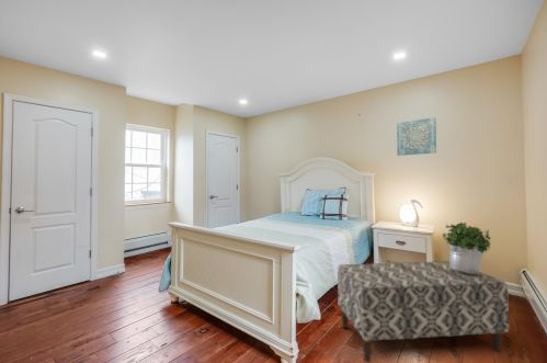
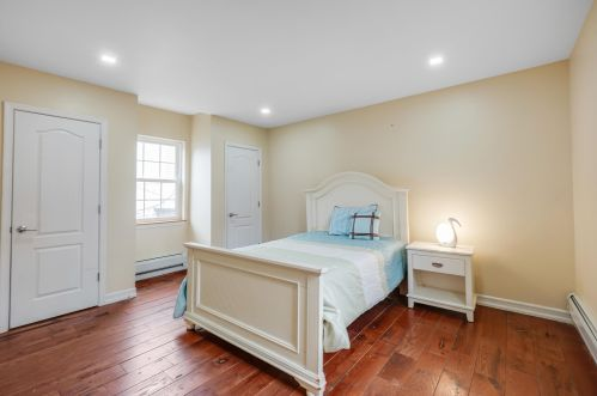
- bench (414, 305)
- potted plant (461, 248)
- wall art (415, 137)
